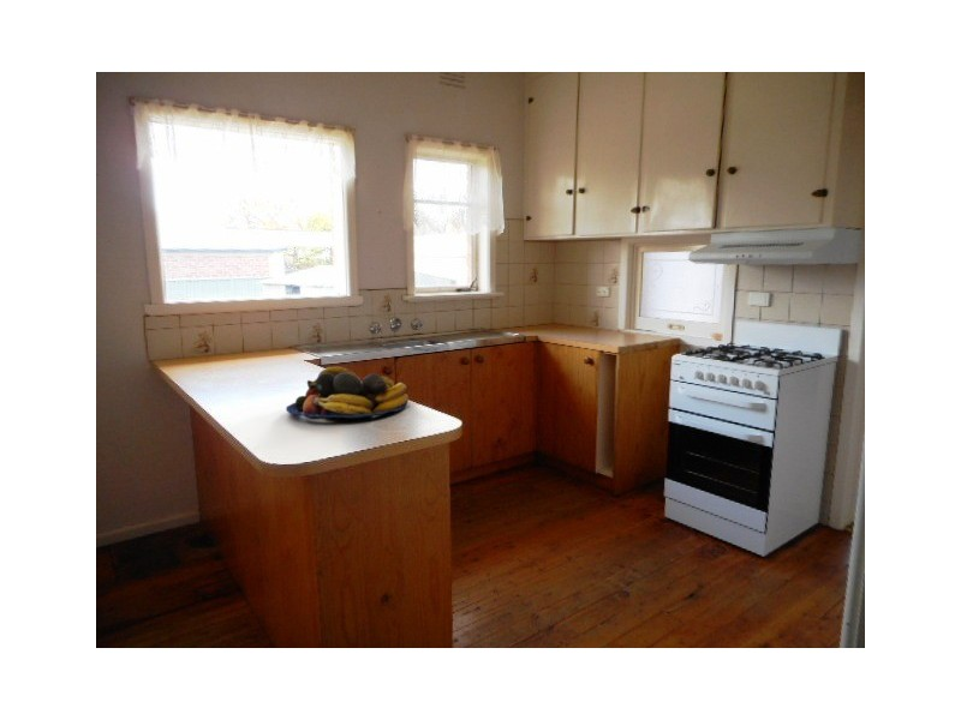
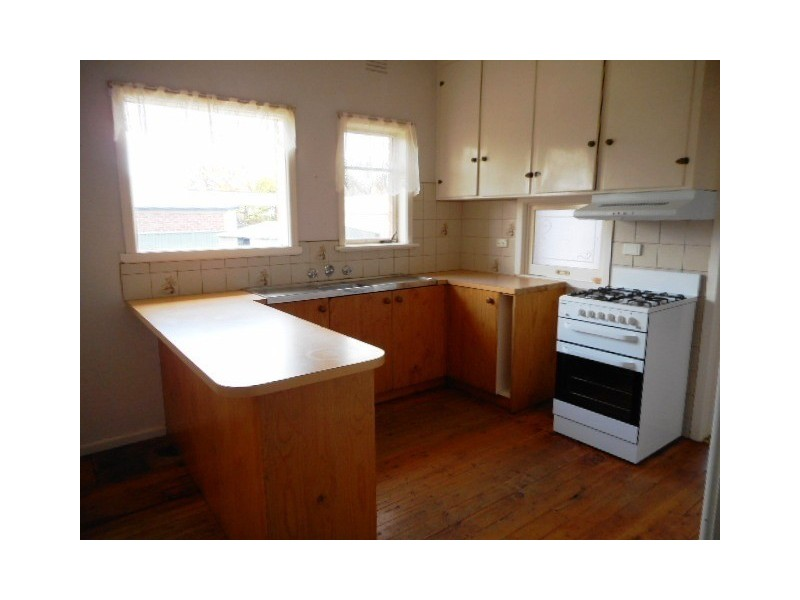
- fruit bowl (346, 388)
